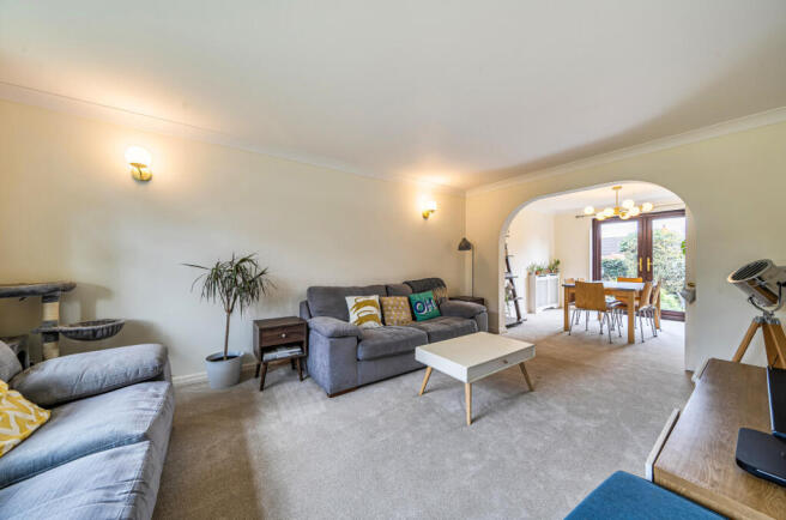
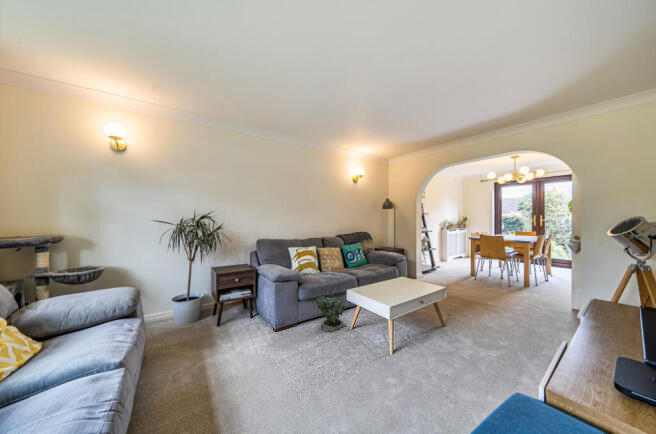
+ potted plant (330, 310)
